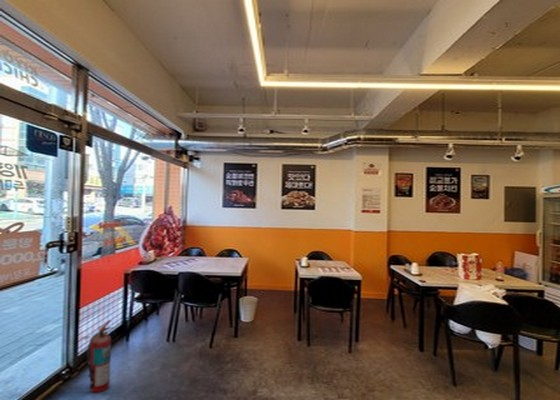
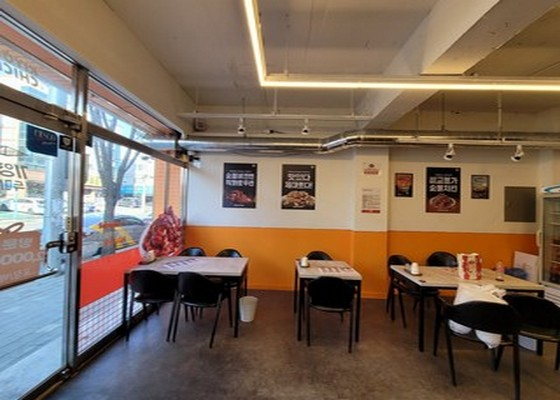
- fire extinguisher (100, 356)
